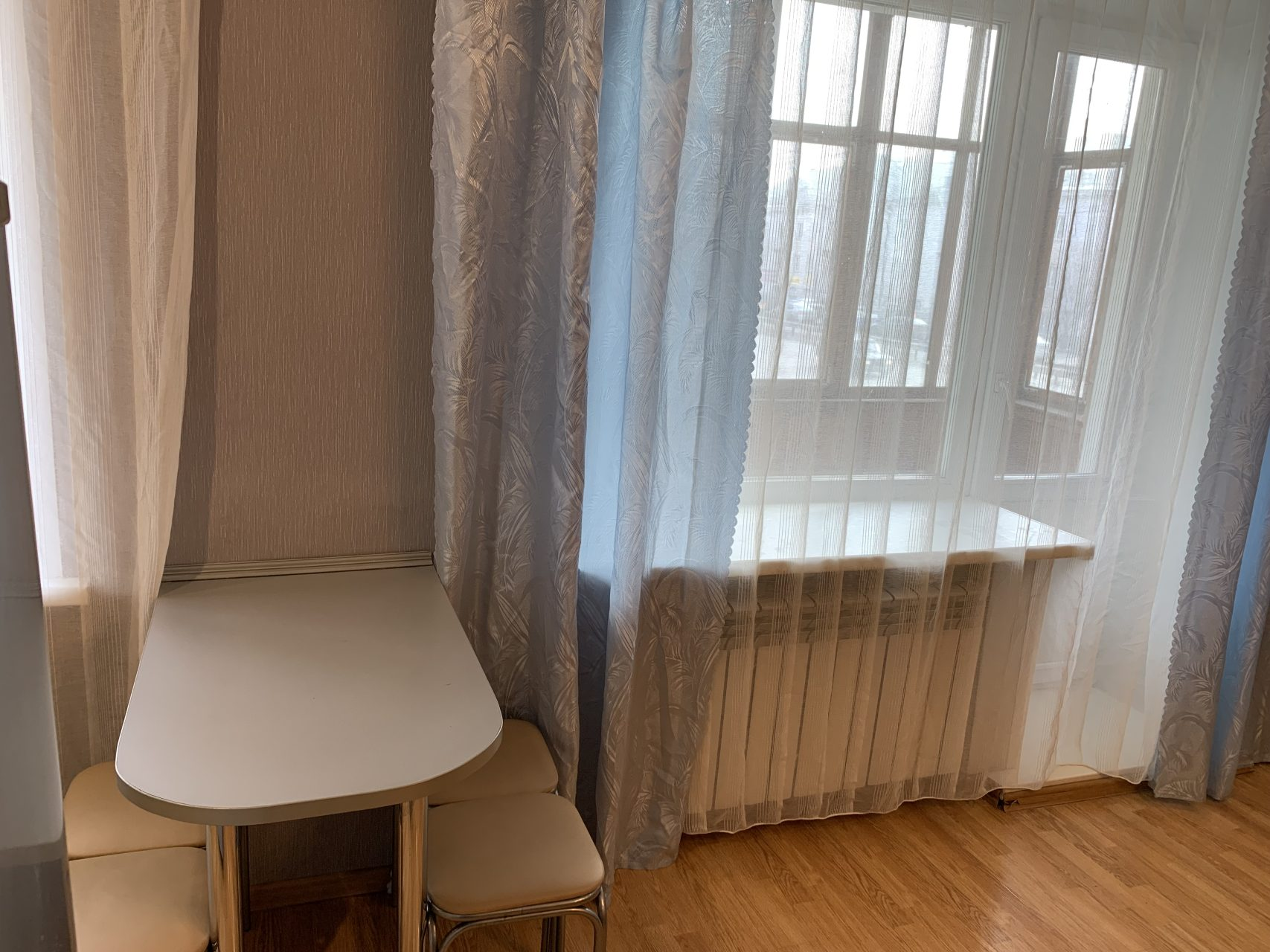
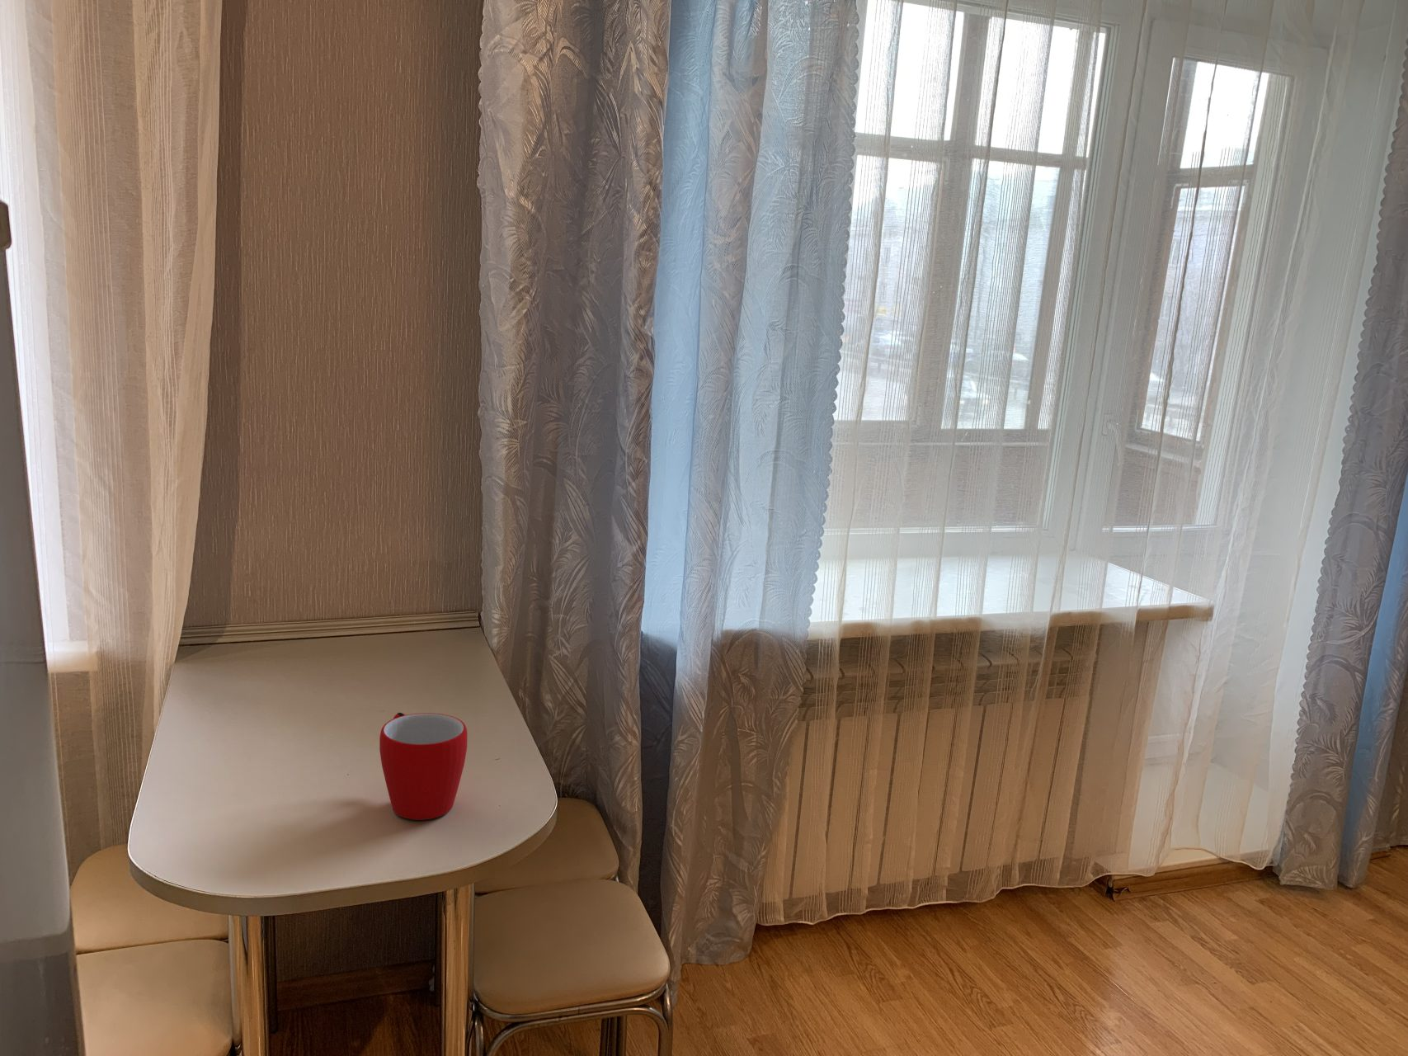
+ mug (417, 762)
